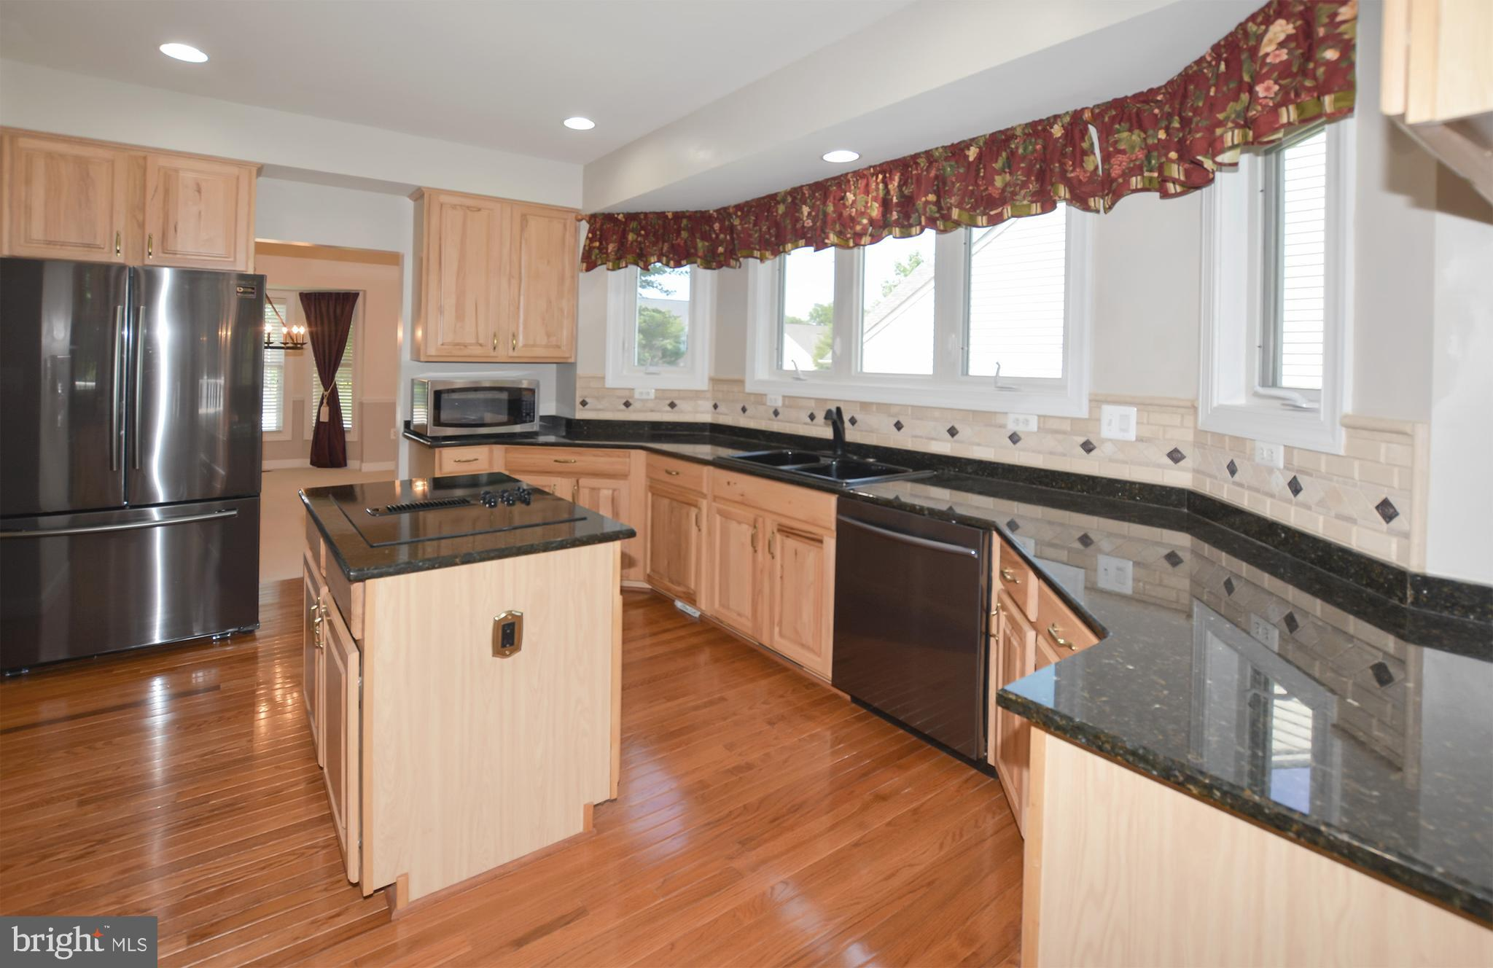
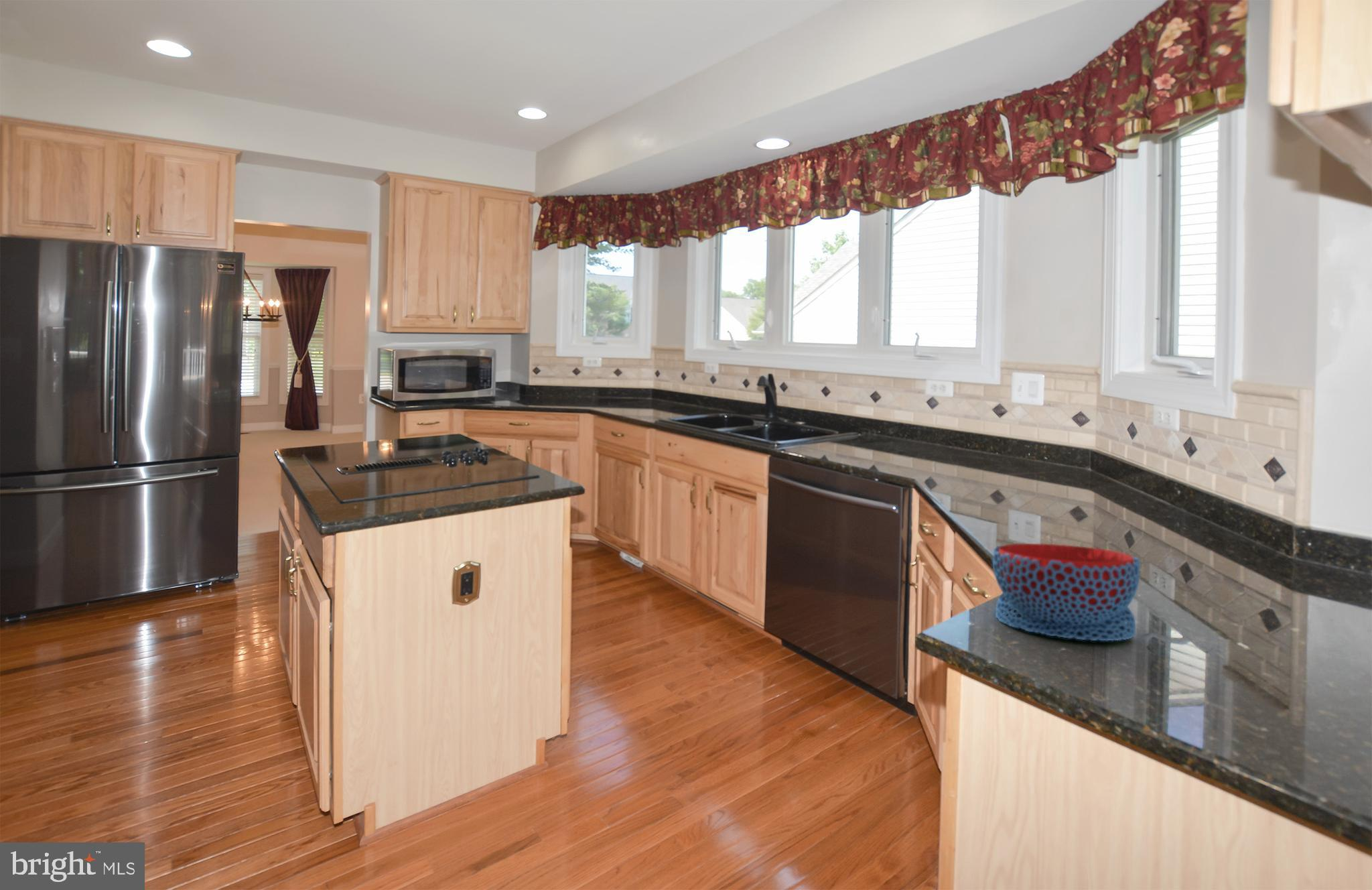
+ bowl (1062, 588)
